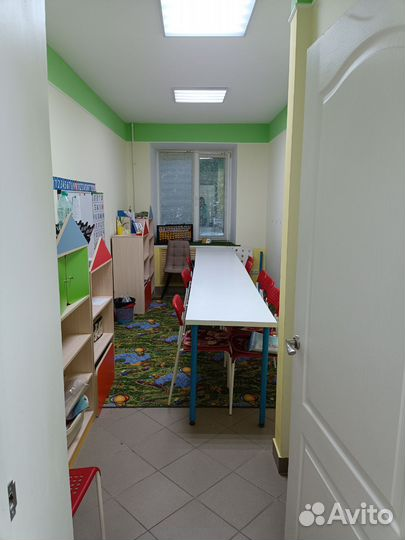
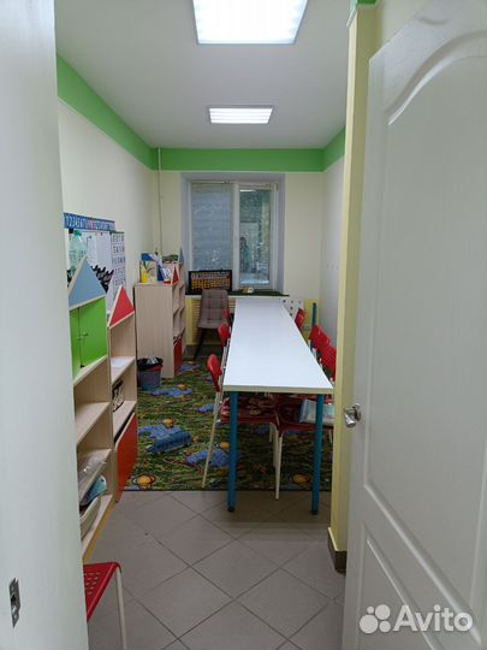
+ toy train (172, 442)
